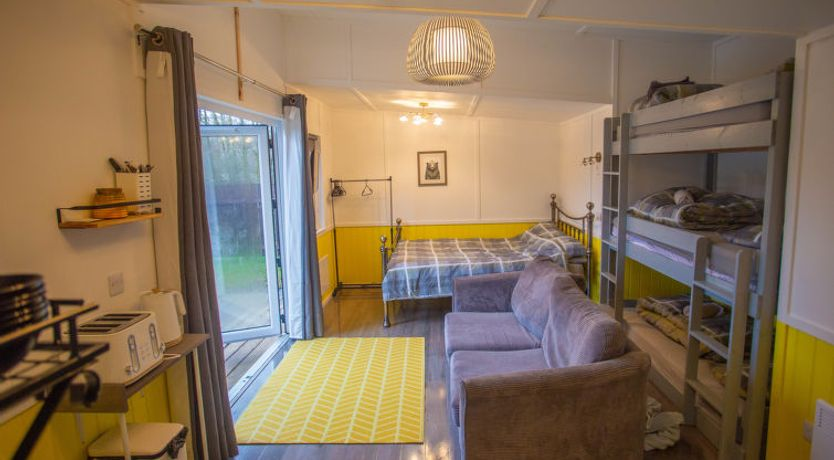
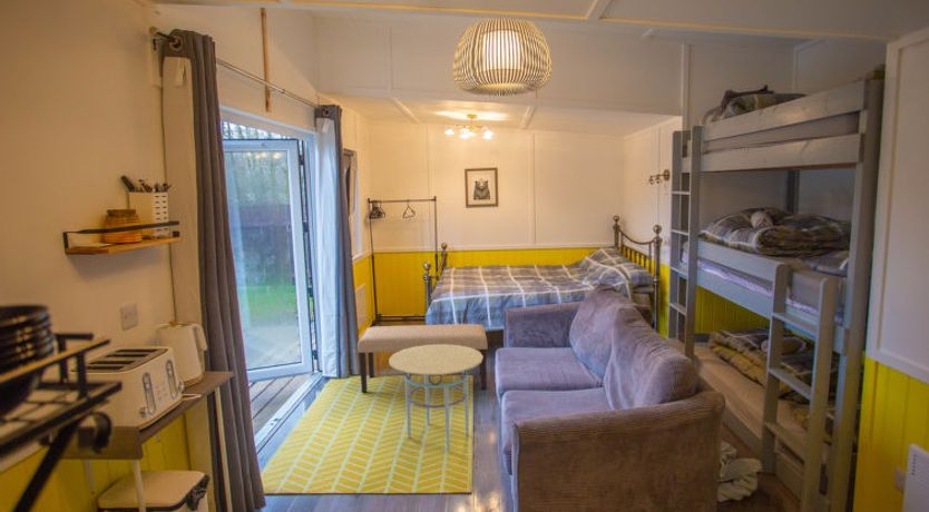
+ side table (444, 396)
+ bench (422, 345)
